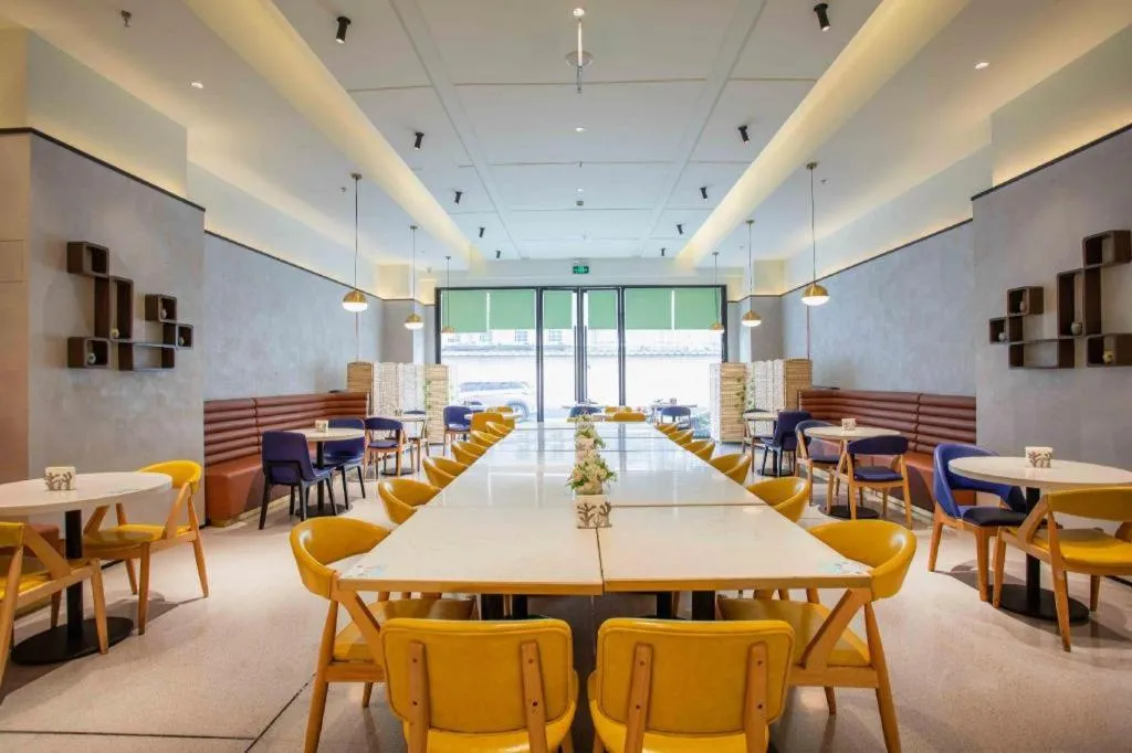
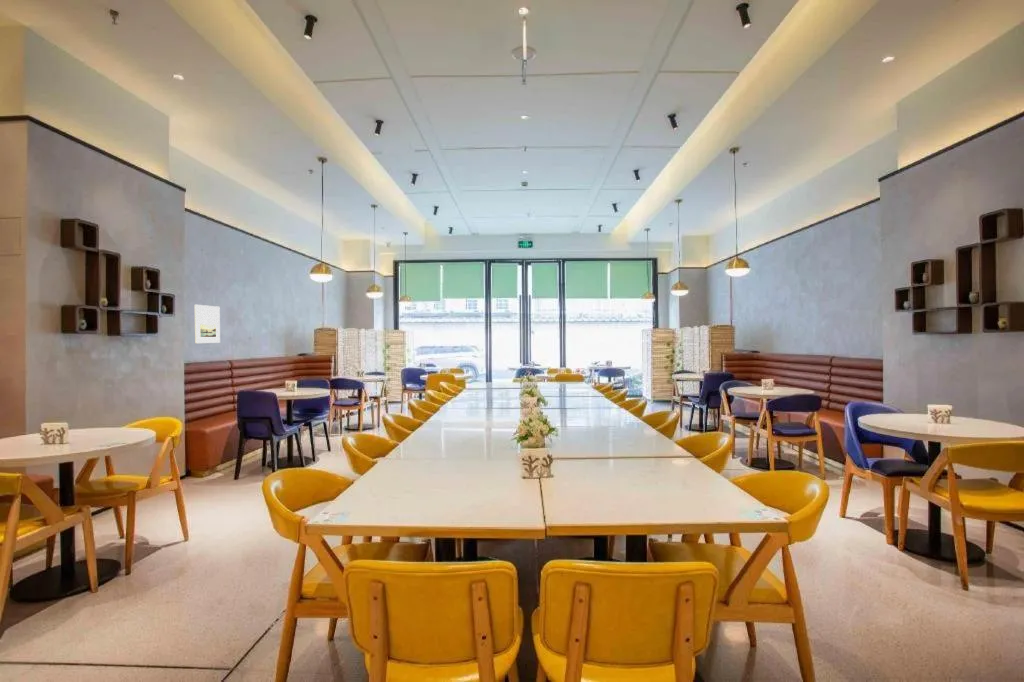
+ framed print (207, 324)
